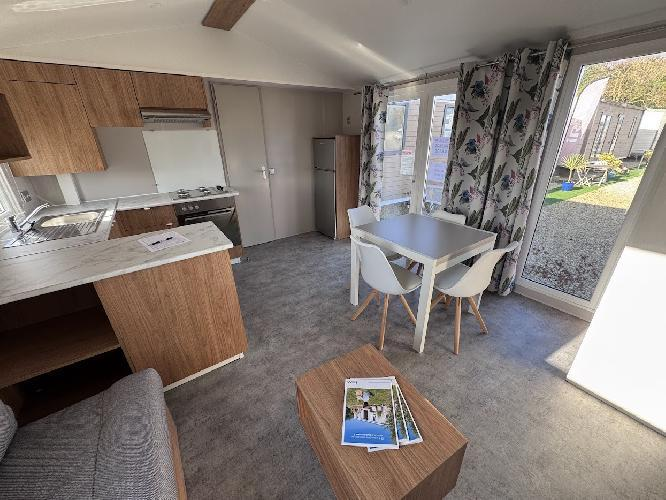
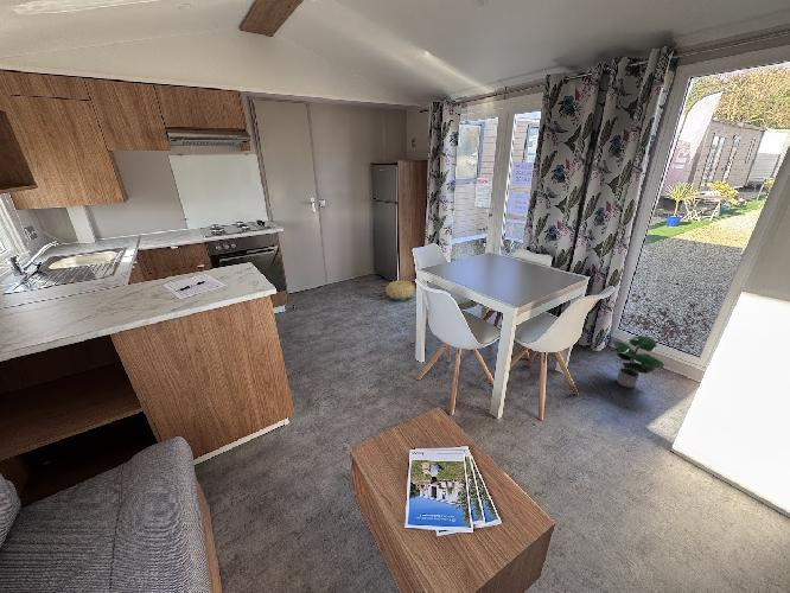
+ potted plant (635, 364)
+ basket (400, 289)
